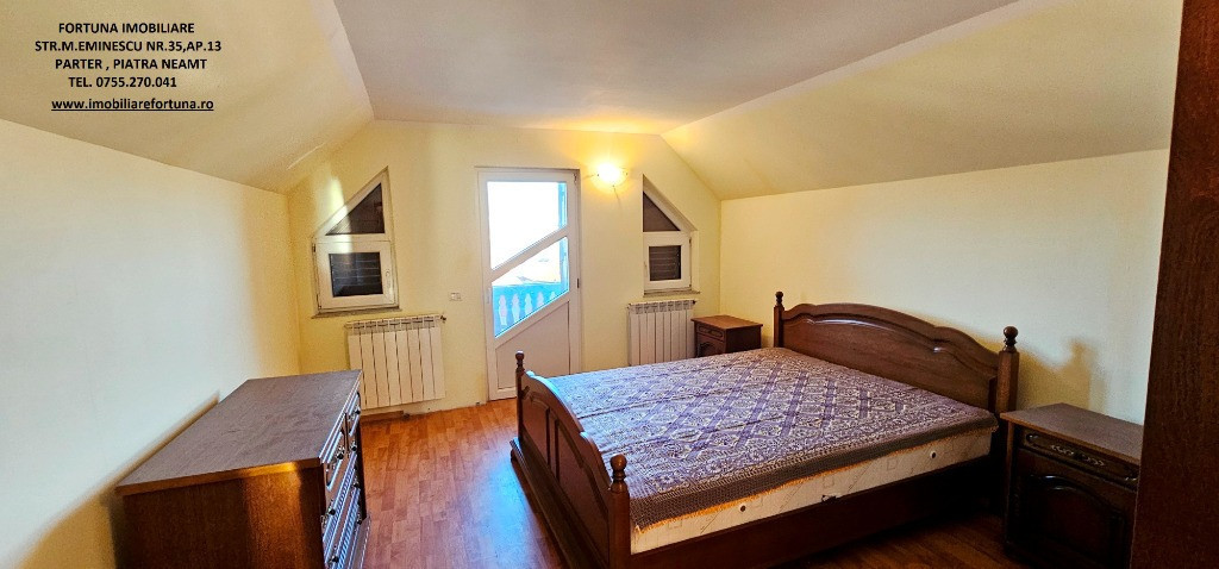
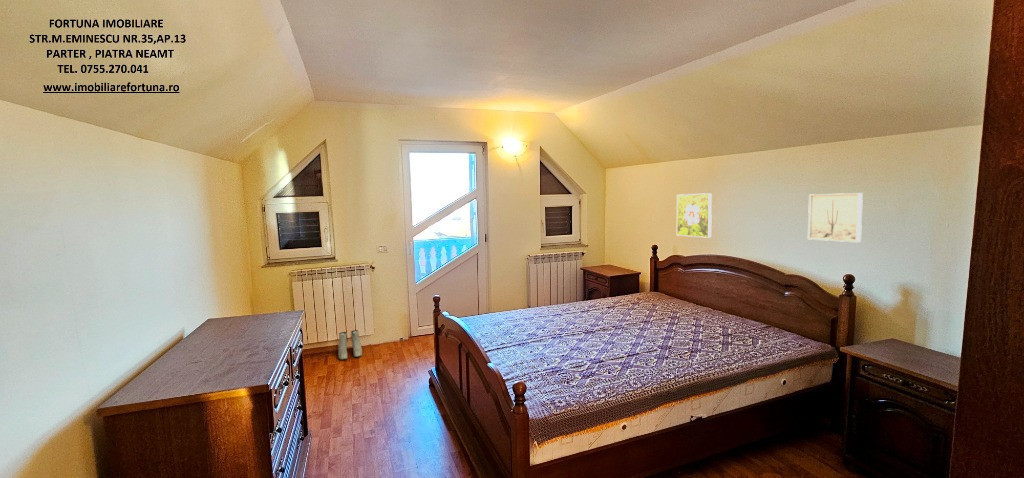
+ boots (352, 344)
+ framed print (693, 215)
+ wall art (833, 217)
